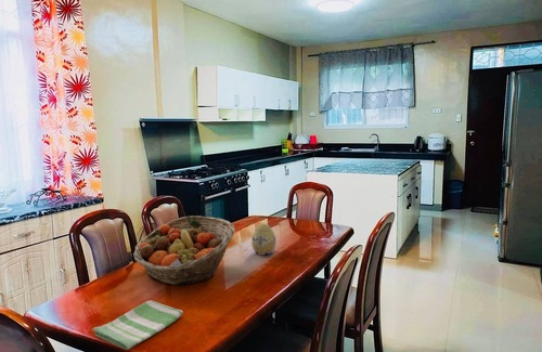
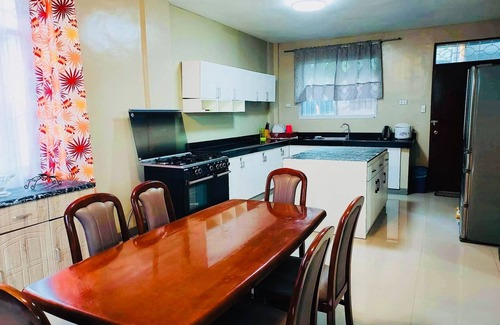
- decorative egg (263, 237)
- fruit basket (184, 247)
- dish towel (140, 322)
